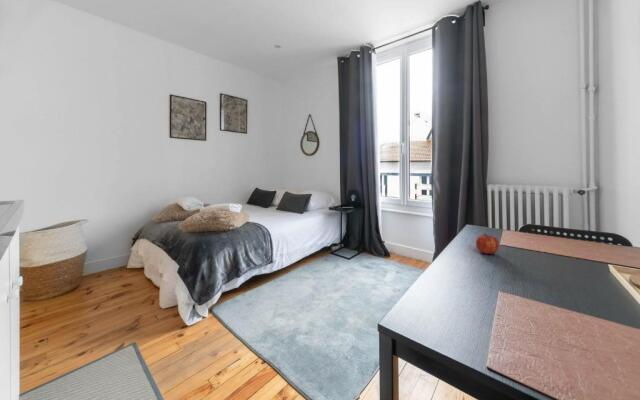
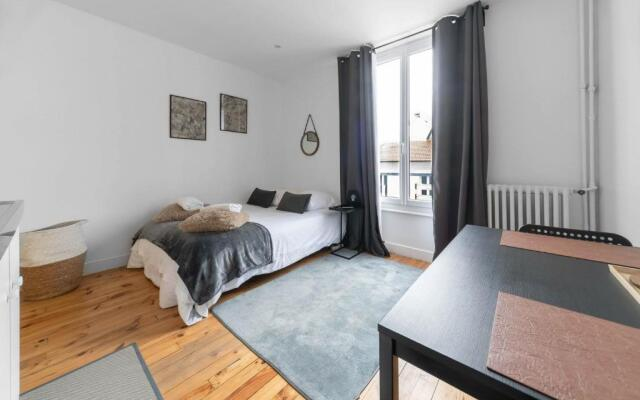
- fruit (487, 243)
